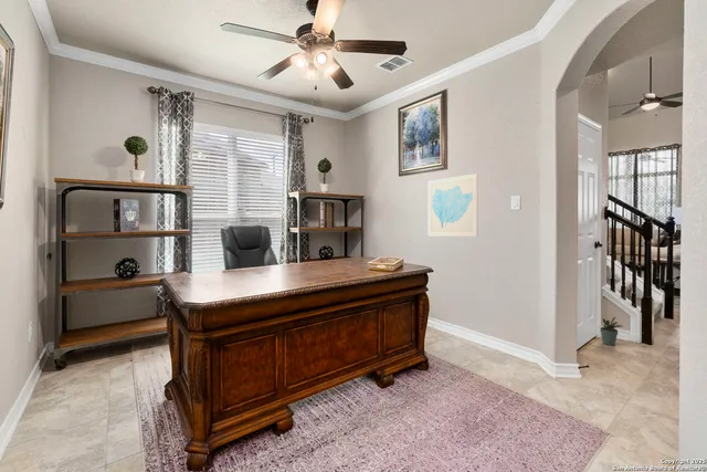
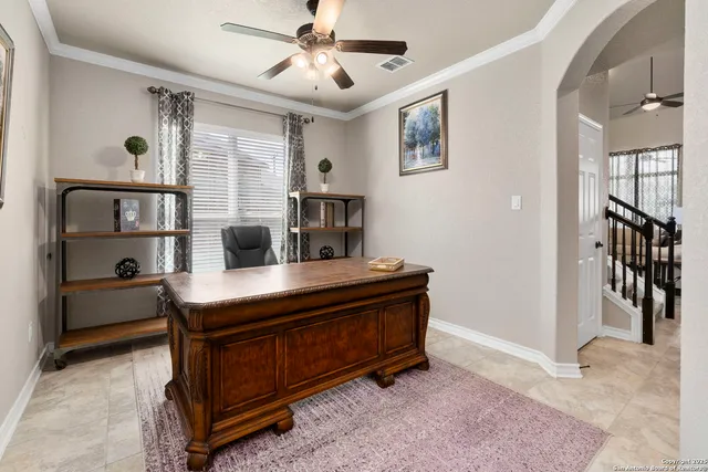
- potted plant (611, 331)
- wall art (451, 207)
